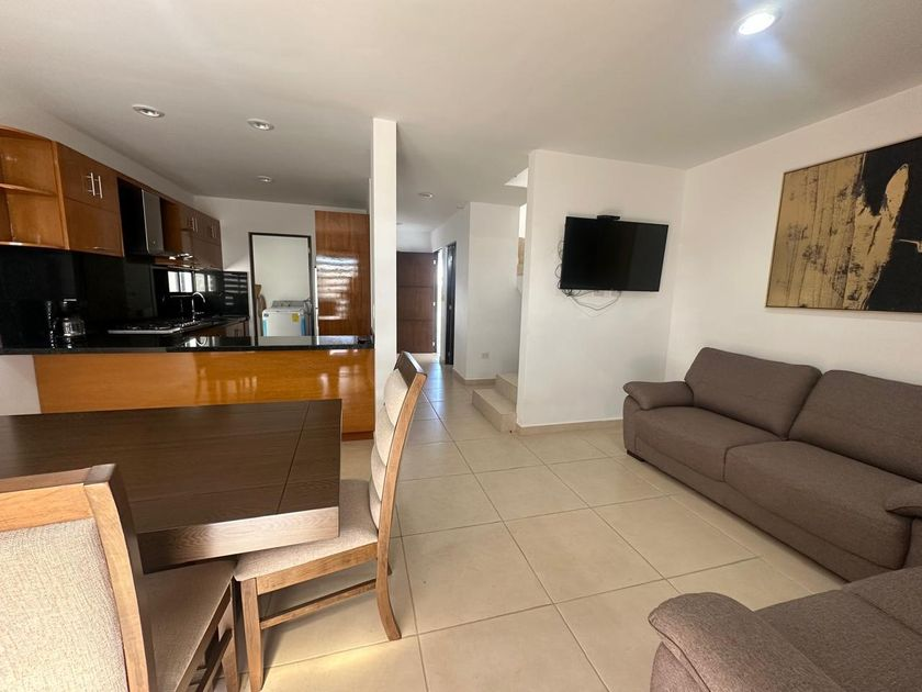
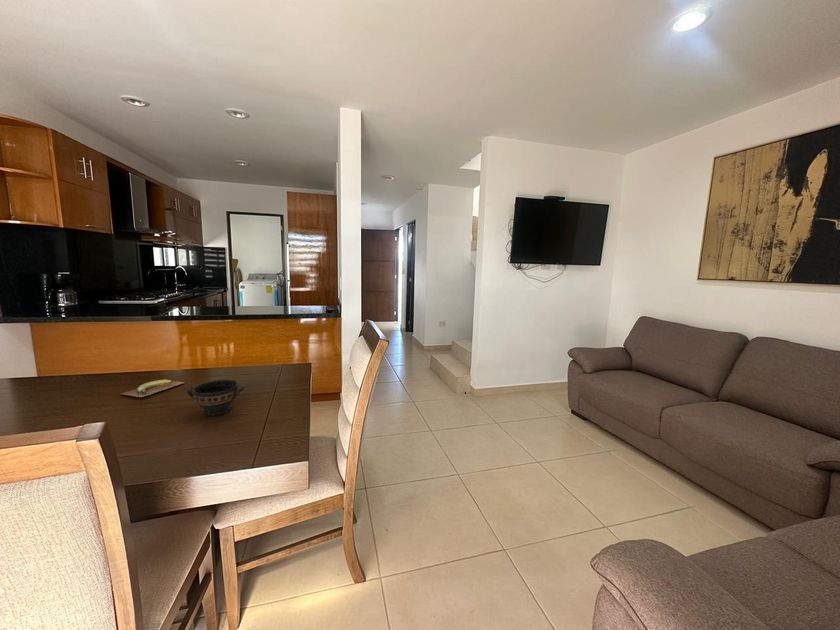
+ banana (154, 385)
+ bowl (216, 398)
